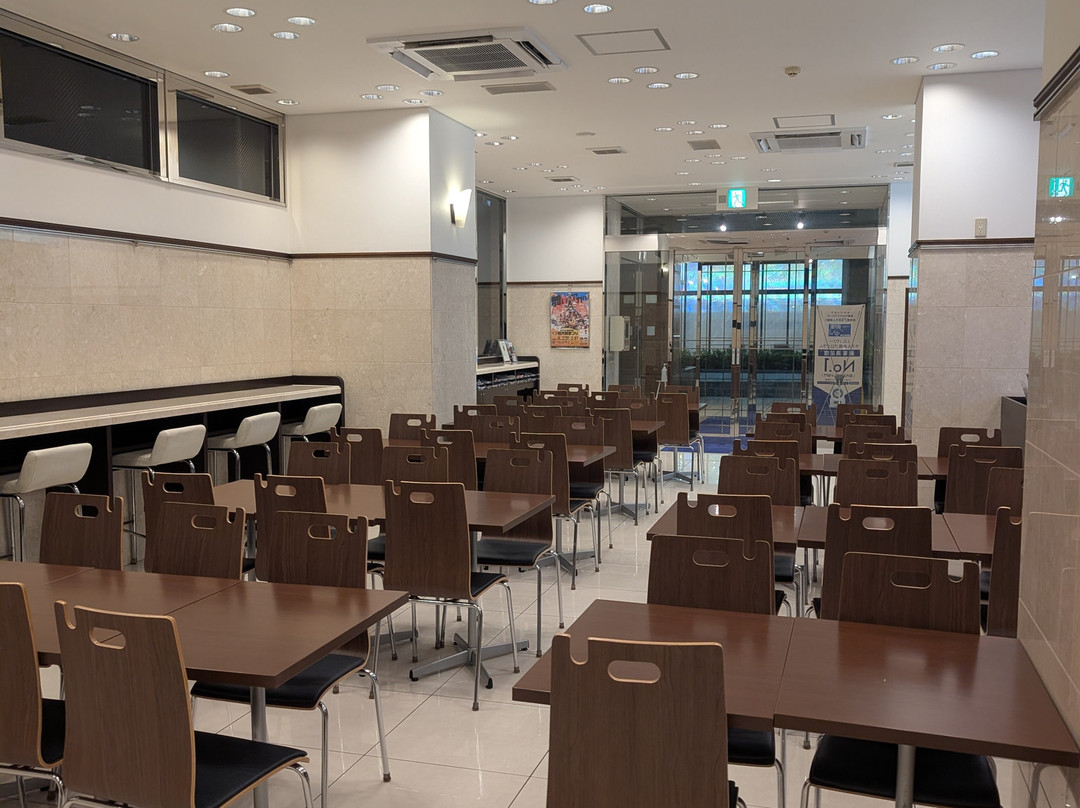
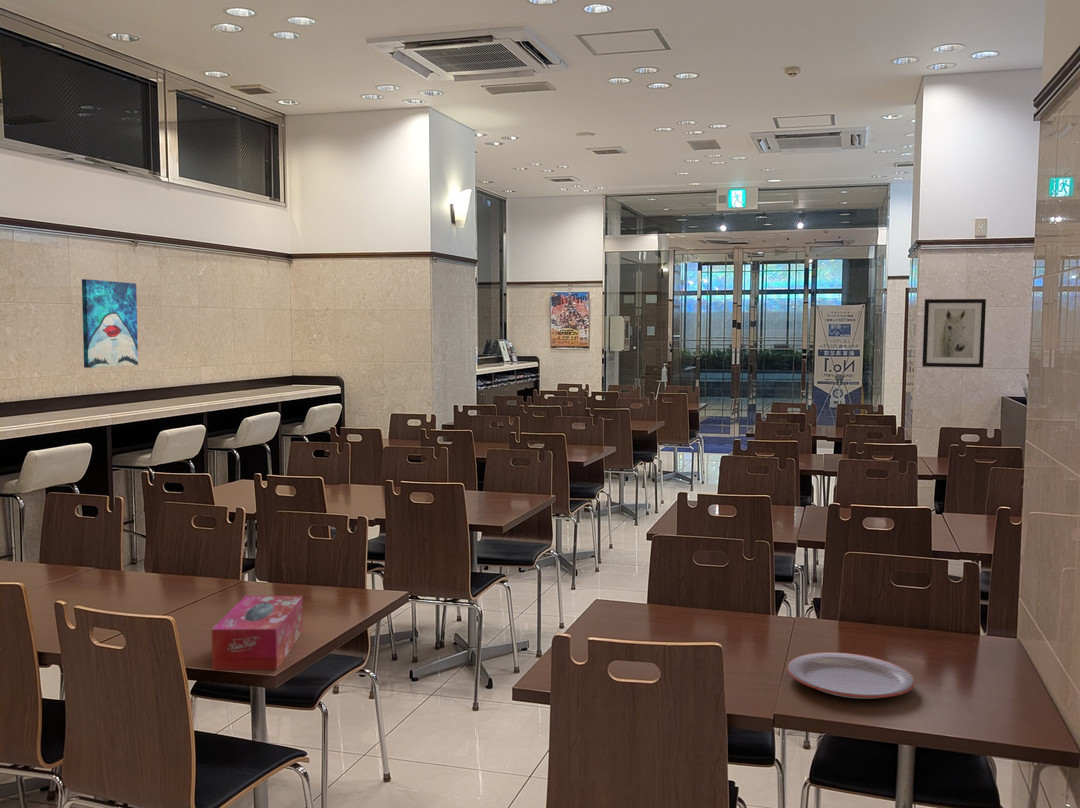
+ tissue box (260, 630)
+ wall art (111, 324)
+ plate (849, 677)
+ wall art (953, 333)
